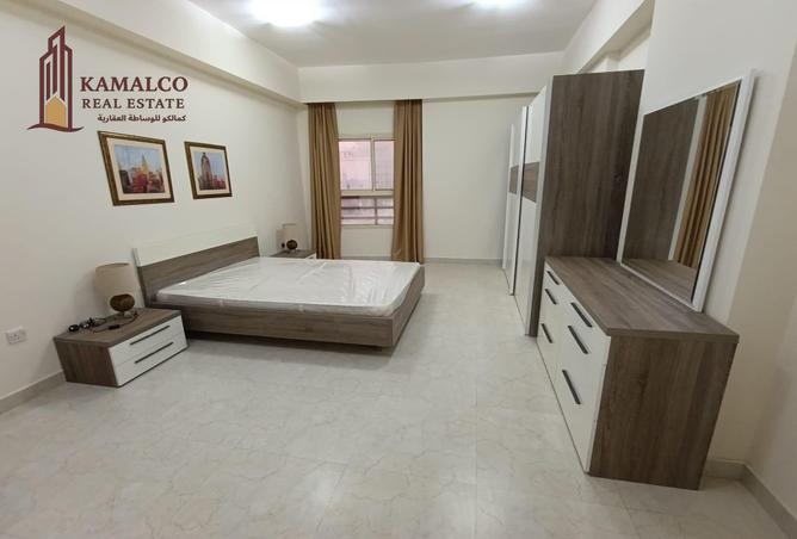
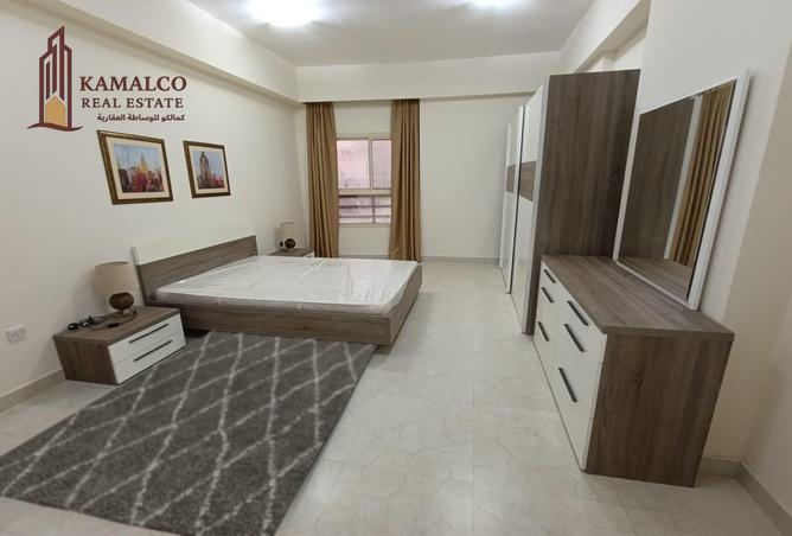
+ rug (262, 363)
